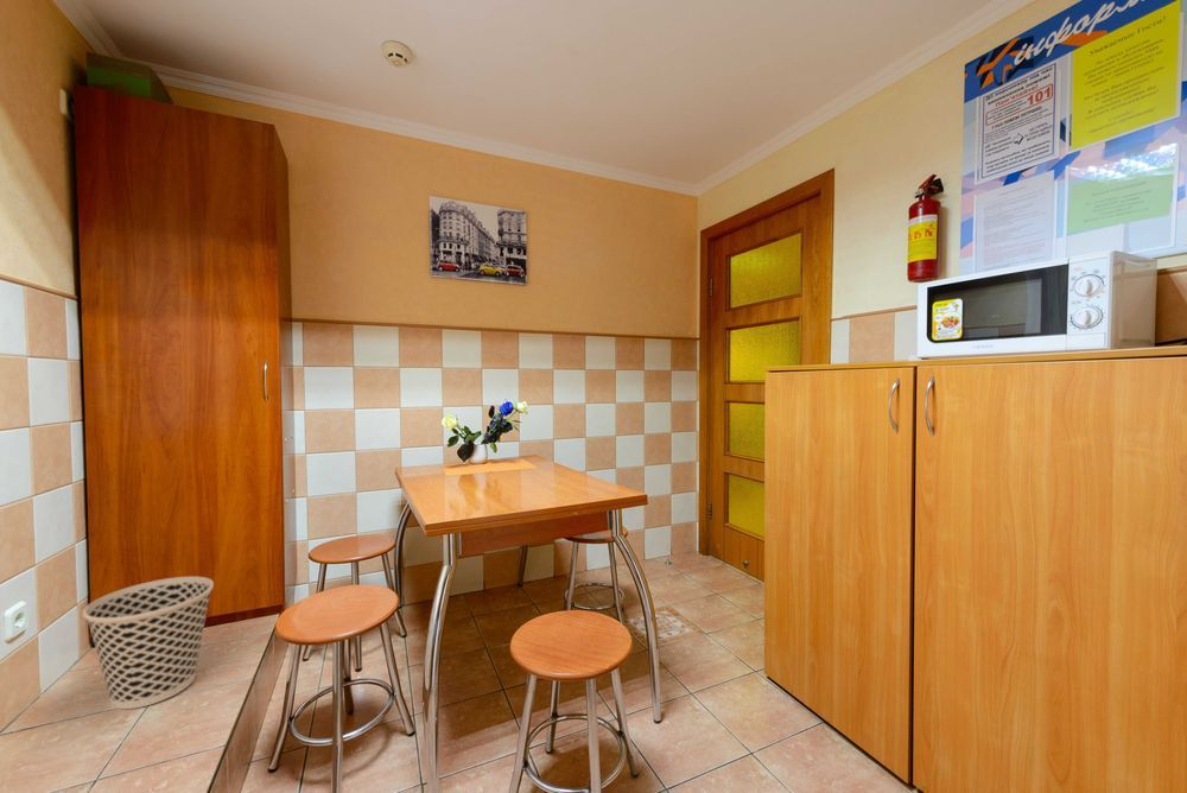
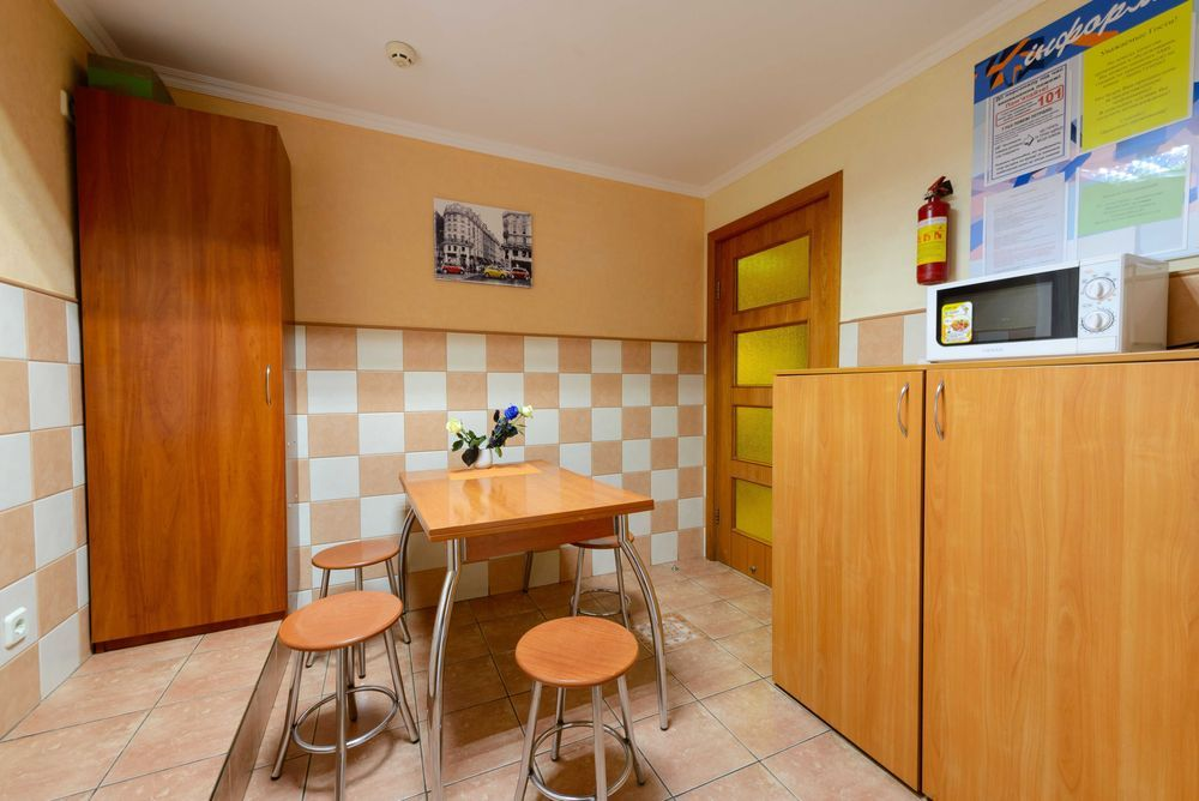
- wastebasket (153, 641)
